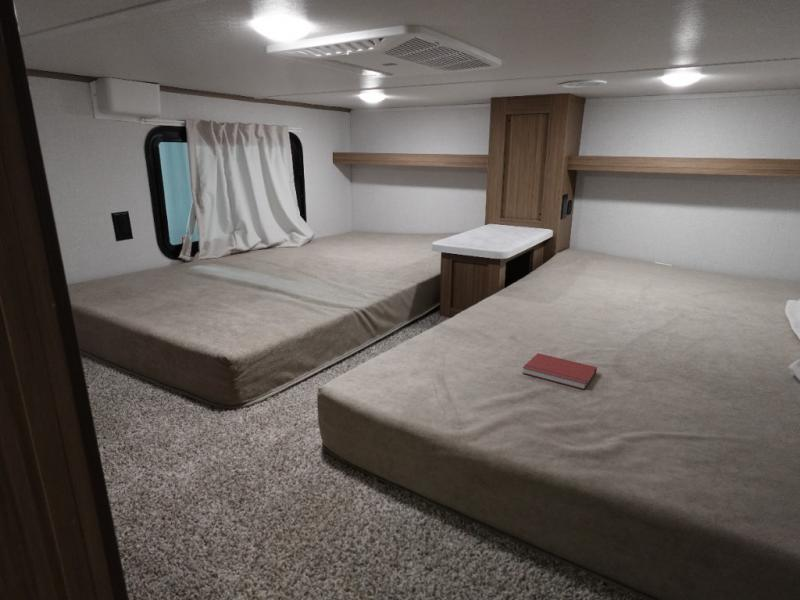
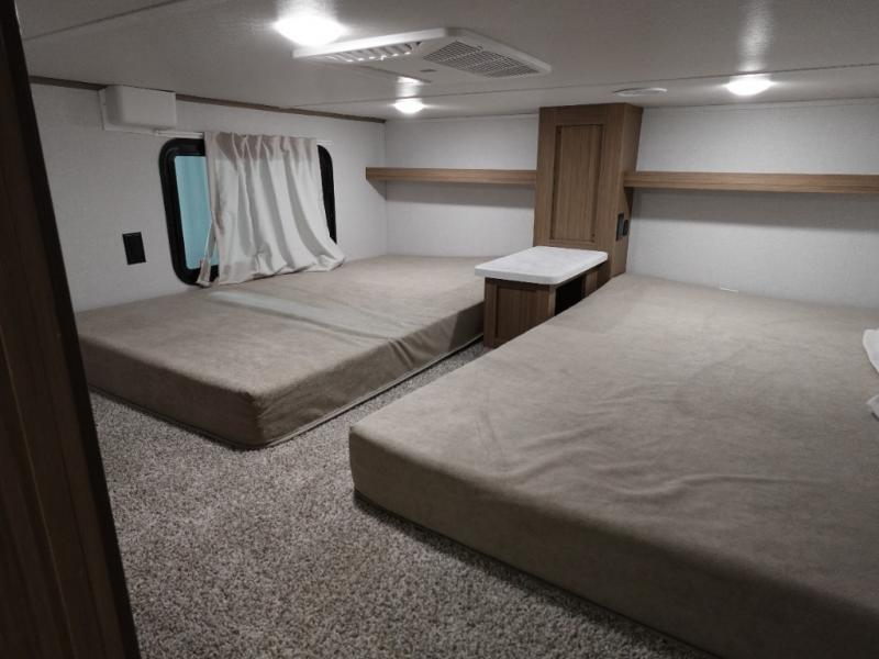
- book (559, 370)
